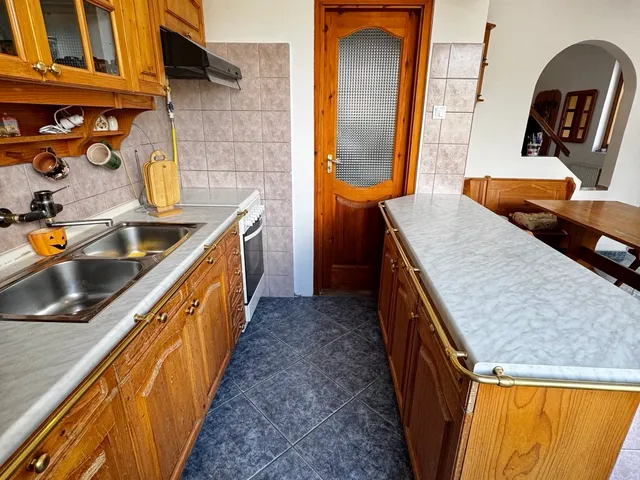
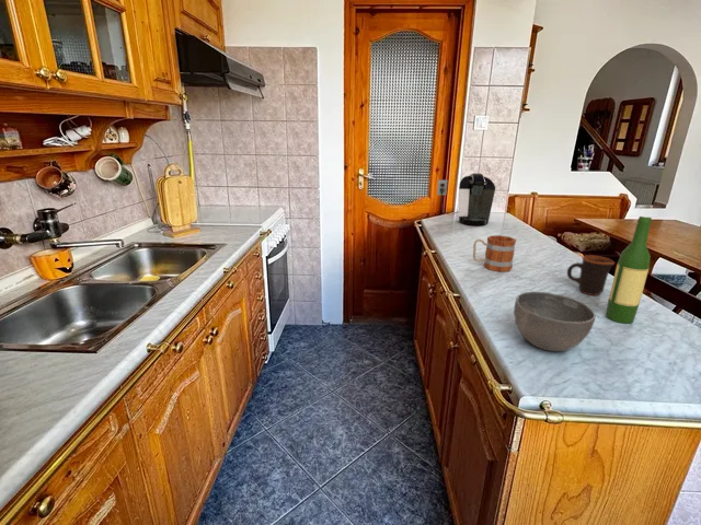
+ wine bottle (632, 269)
+ mug (493, 253)
+ bowl (549, 324)
+ coffee maker (464, 197)
+ mug (587, 273)
